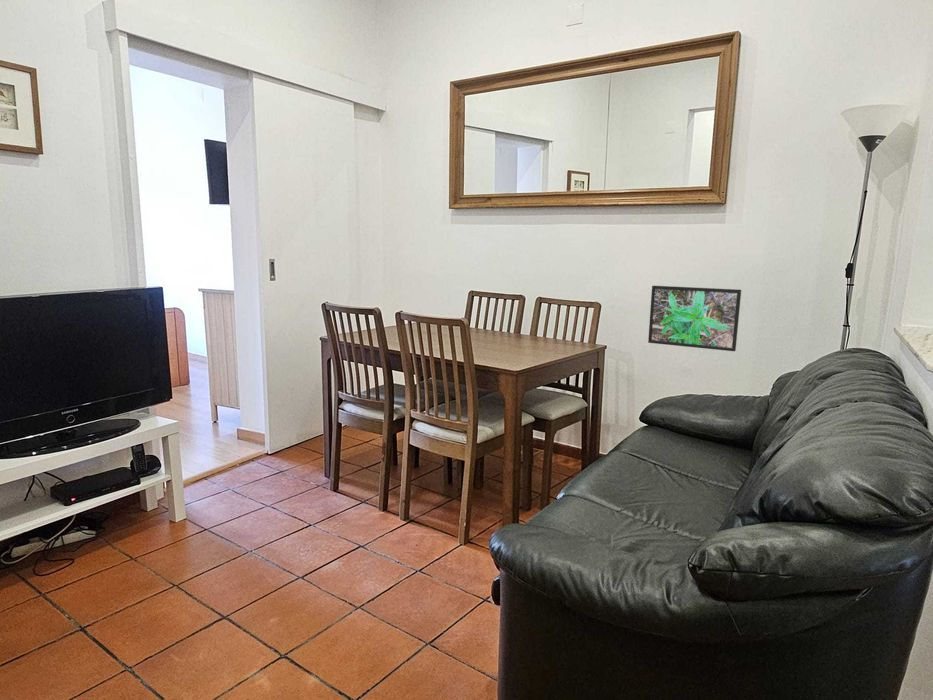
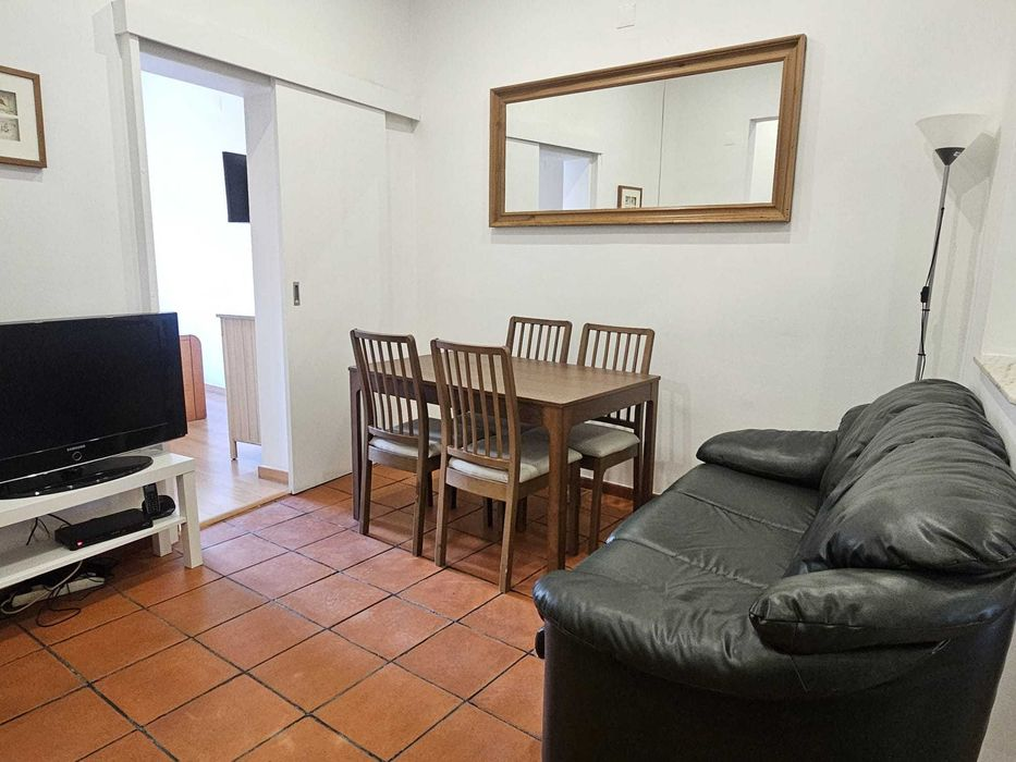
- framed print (692, 317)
